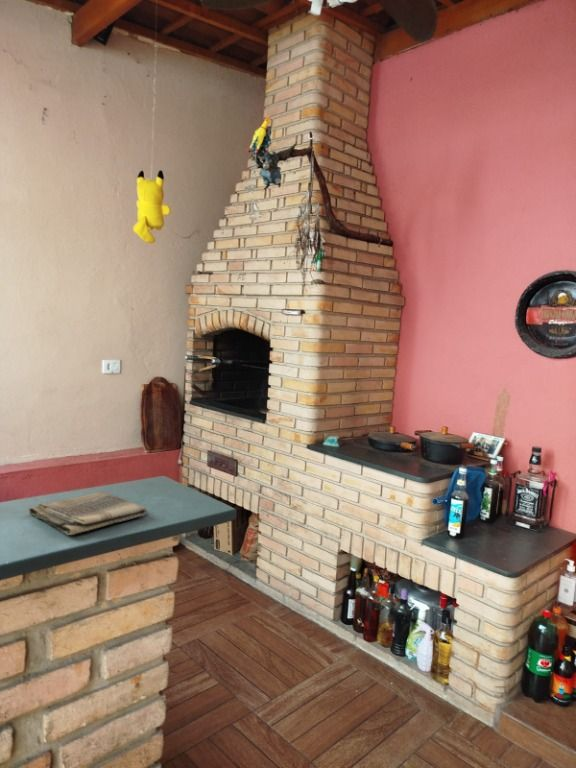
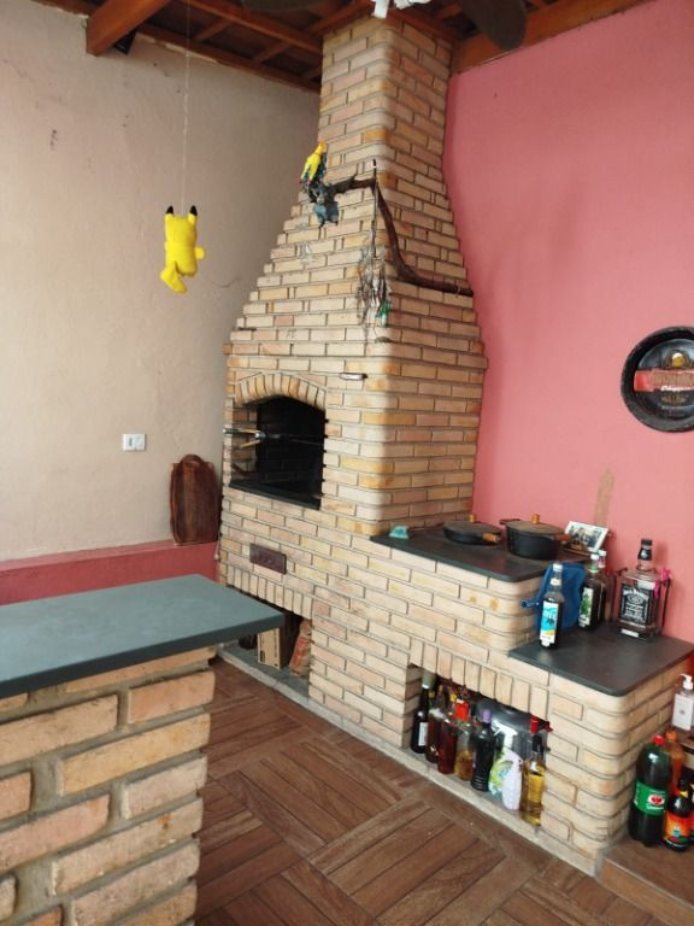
- dish towel (87, 508)
